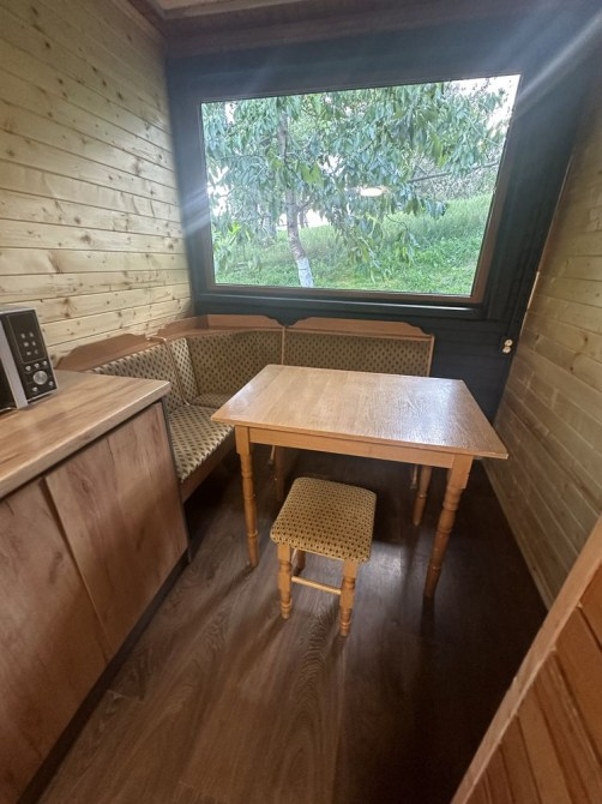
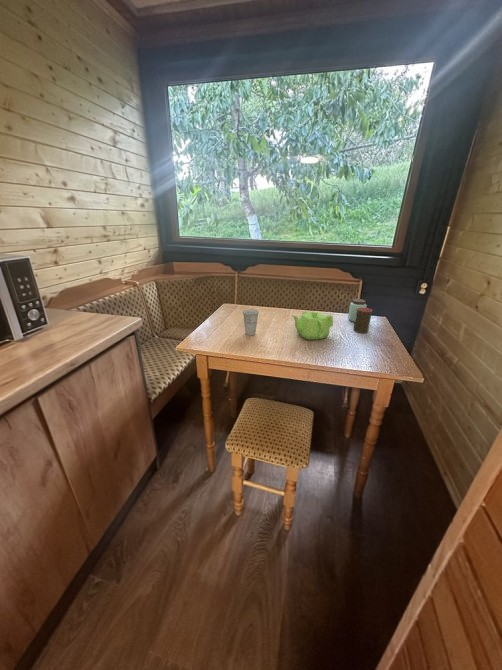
+ cup (250, 322)
+ cup (362, 320)
+ teapot (312, 323)
+ peanut butter (356, 310)
